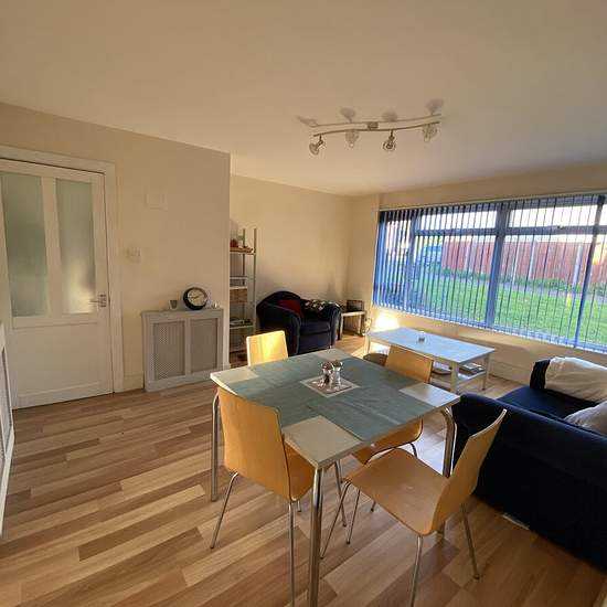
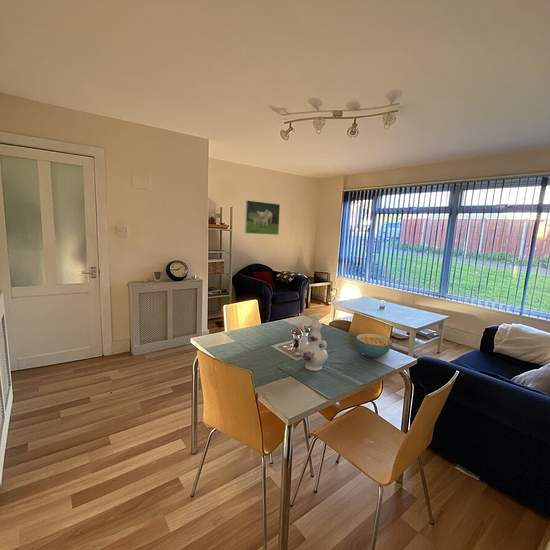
+ cereal bowl (373, 347)
+ chinaware (312, 340)
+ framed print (262, 218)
